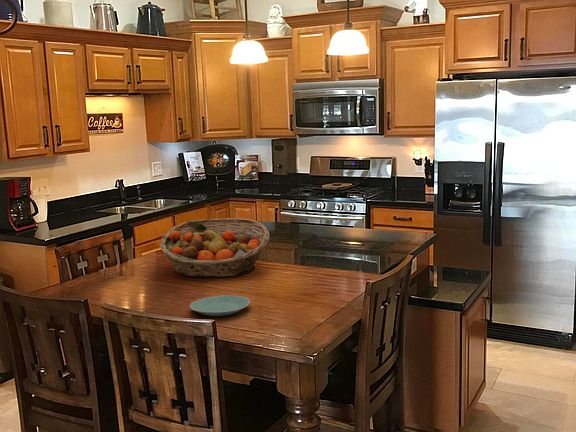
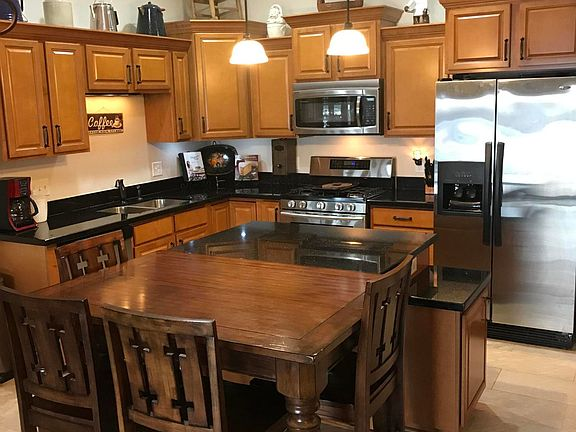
- plate (220, 306)
- fruit basket (215, 246)
